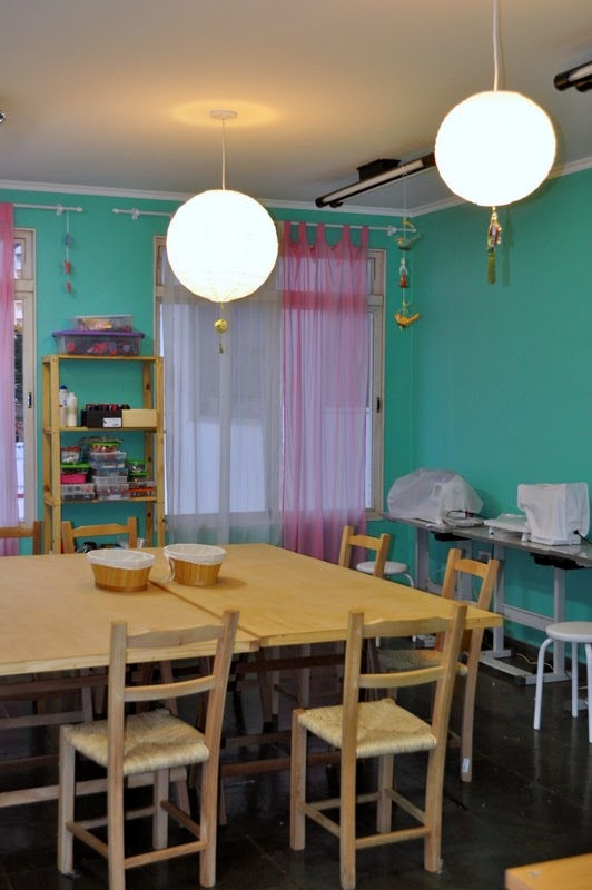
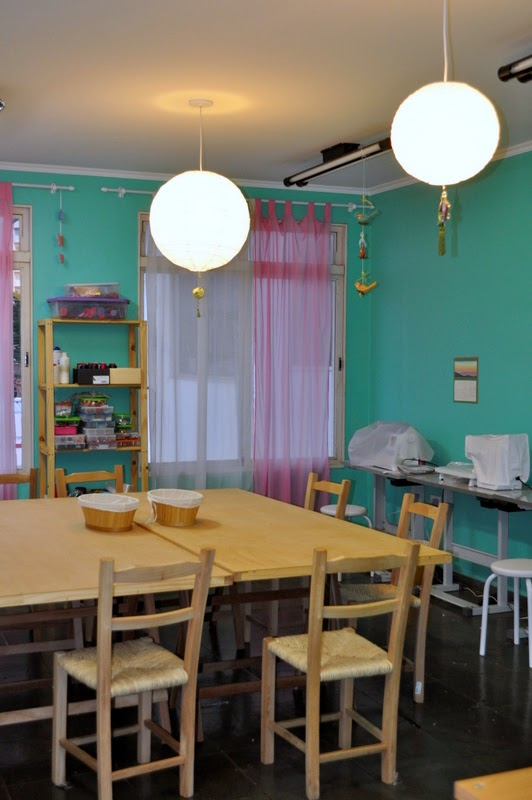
+ calendar (465, 379)
